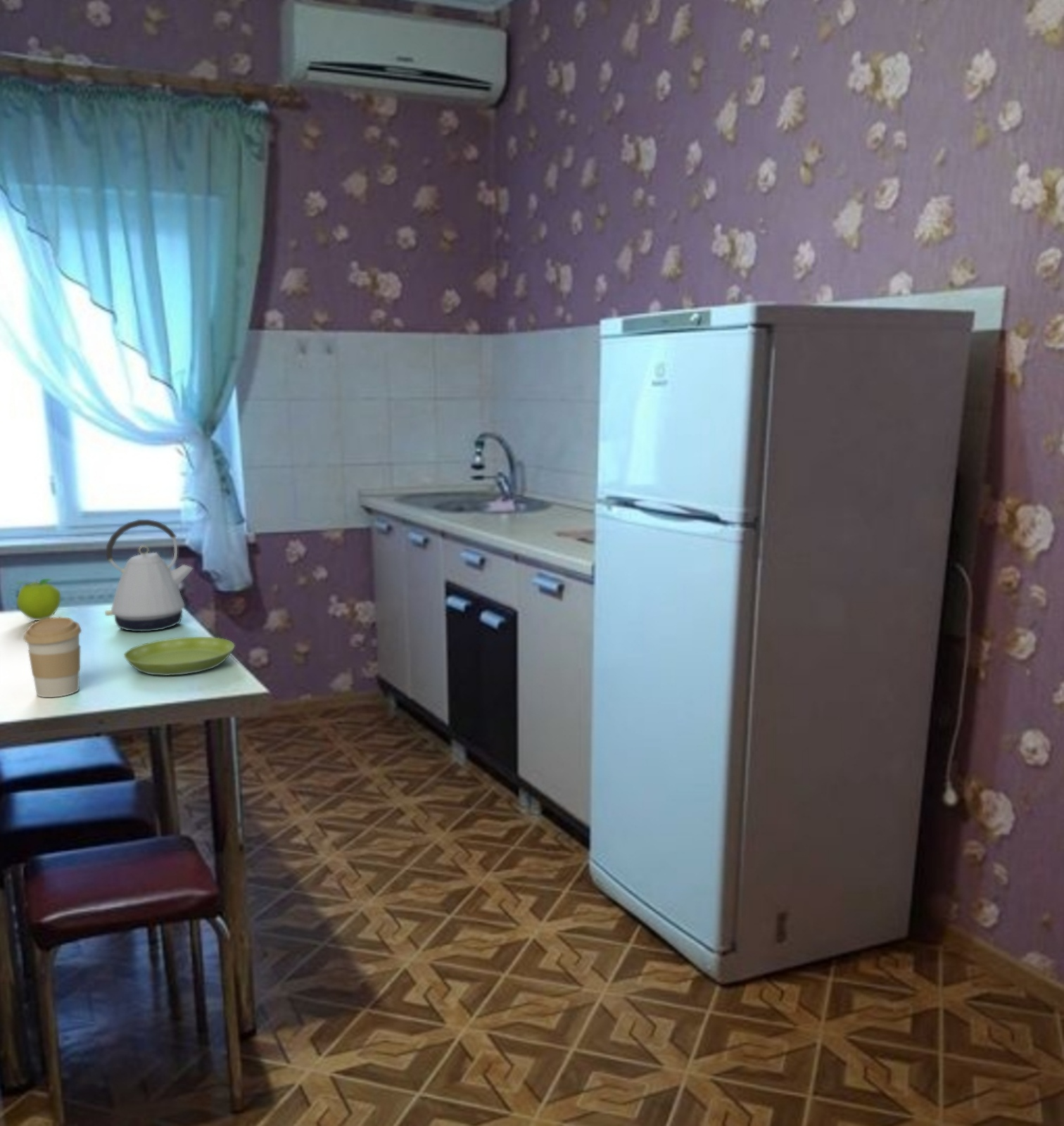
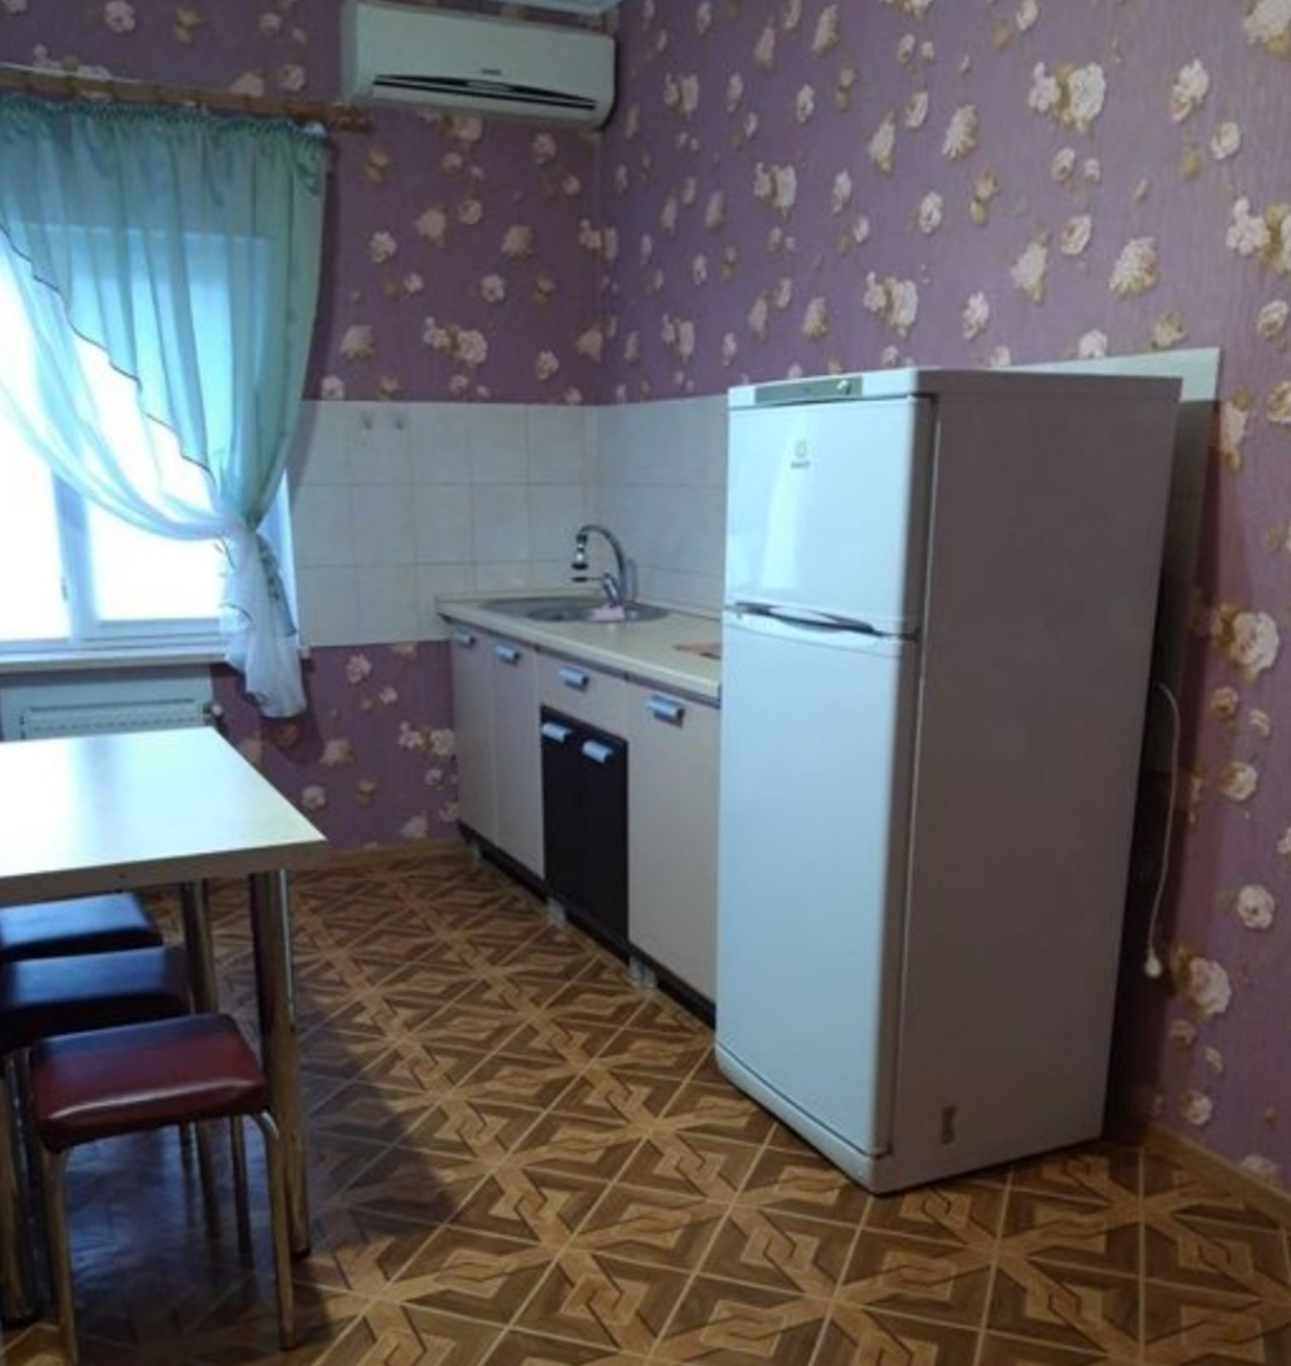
- fruit (38, 599)
- saucer (180, 657)
- kettle (148, 573)
- coffee cup (55, 657)
